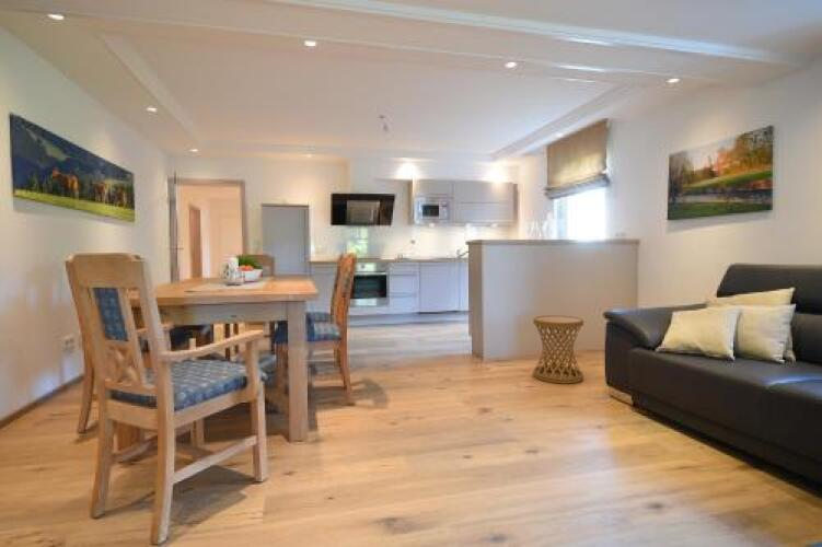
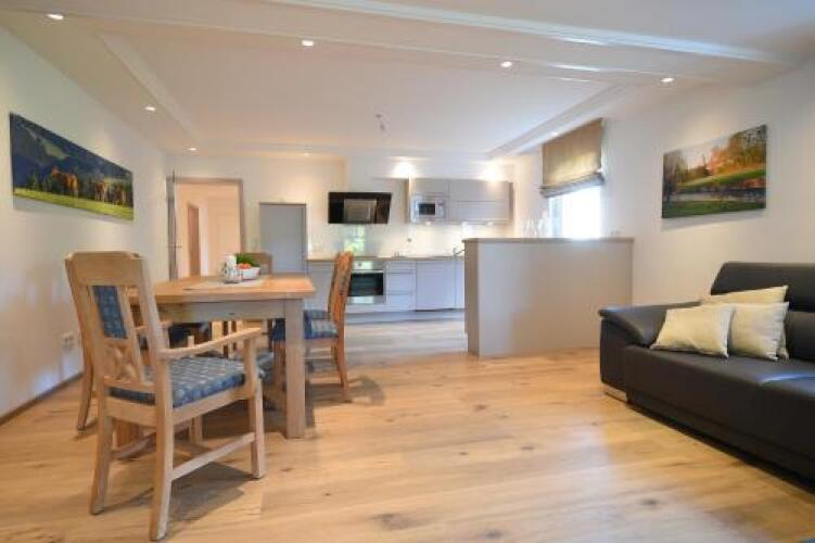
- side table (557, 348)
